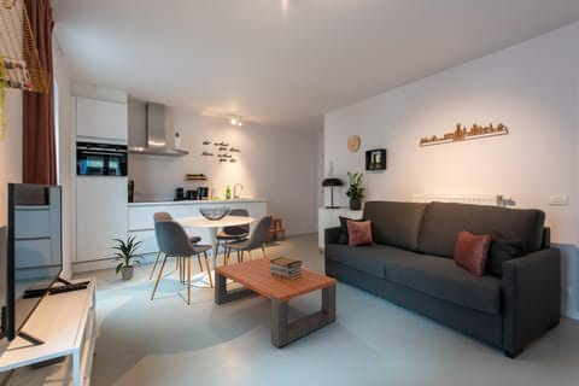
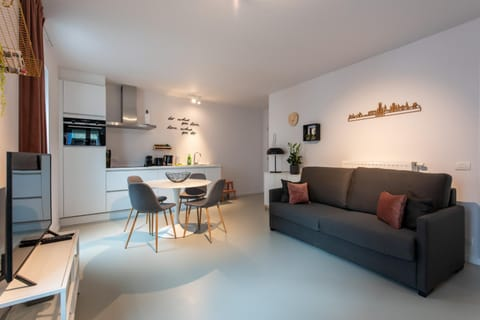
- book stack (286, 268)
- coffee table (270, 291)
- indoor plant (125, 256)
